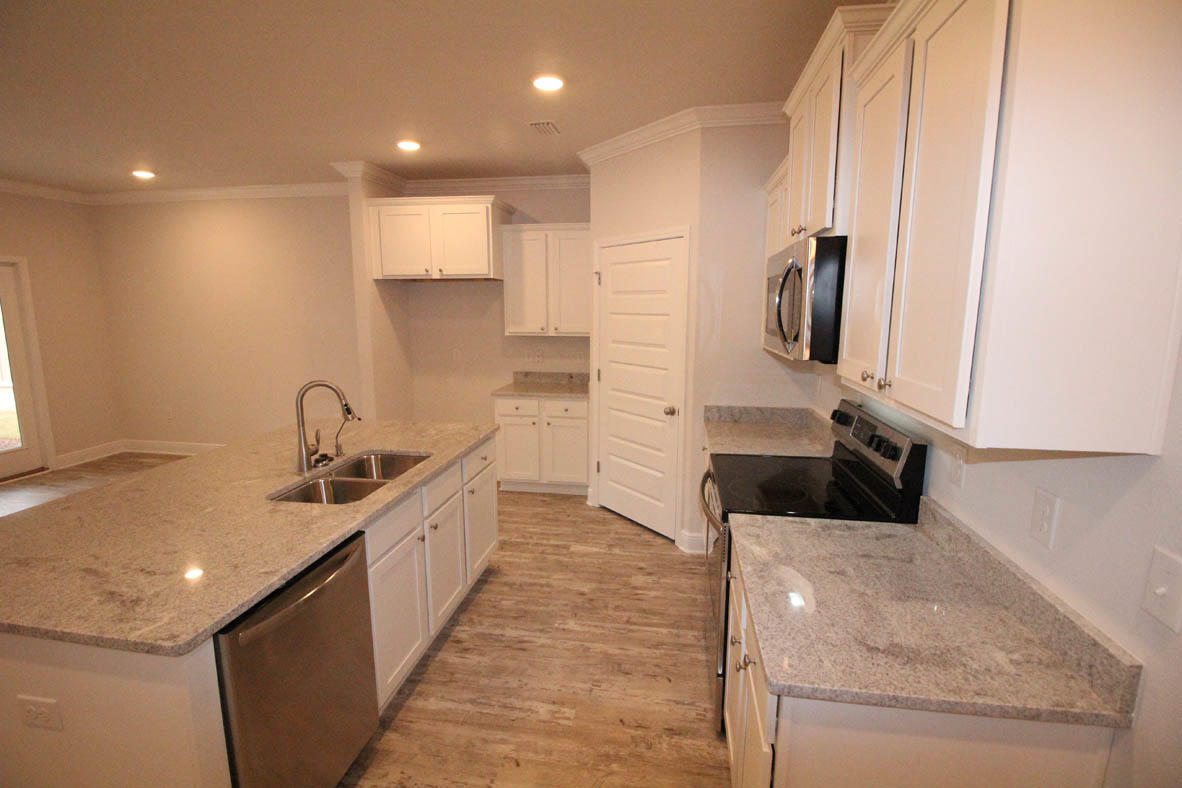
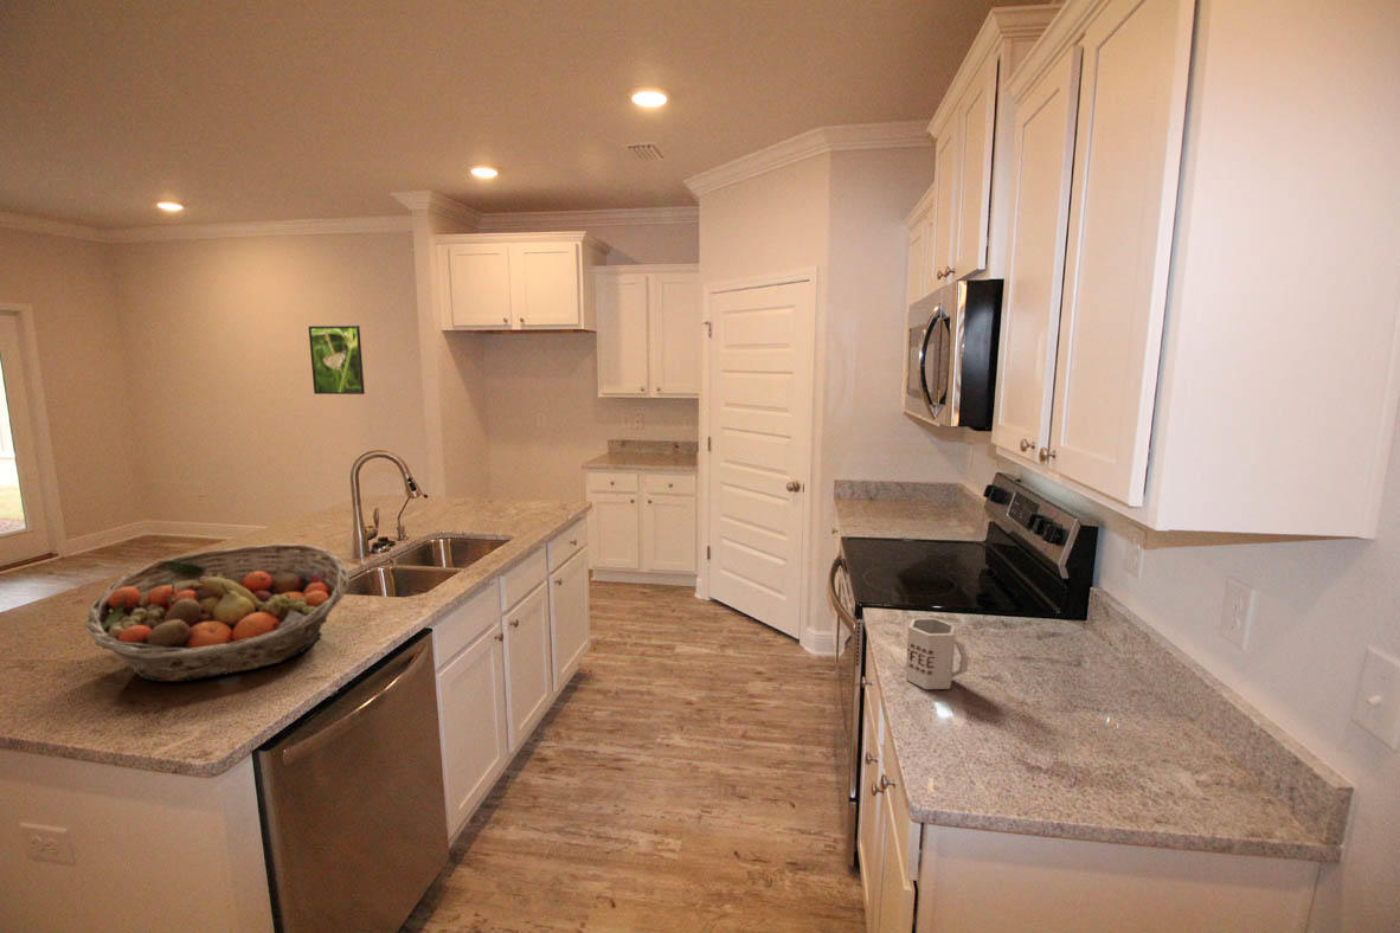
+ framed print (336, 360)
+ fruit basket (230, 607)
+ mug (932, 652)
